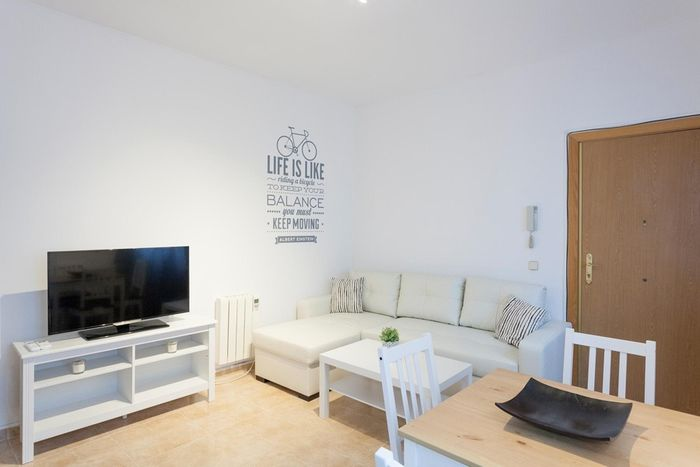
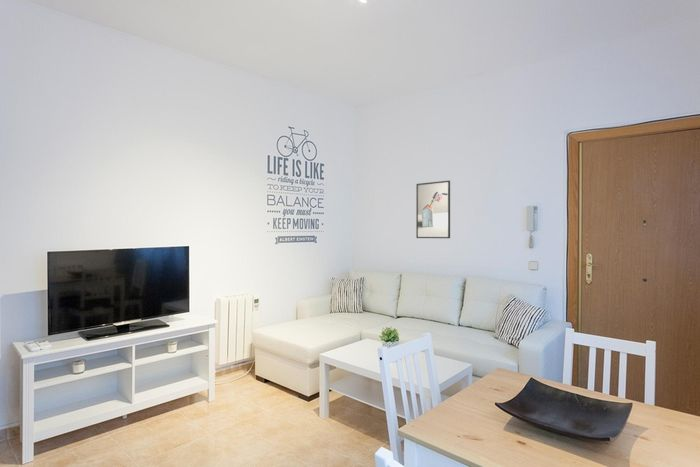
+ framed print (432, 210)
